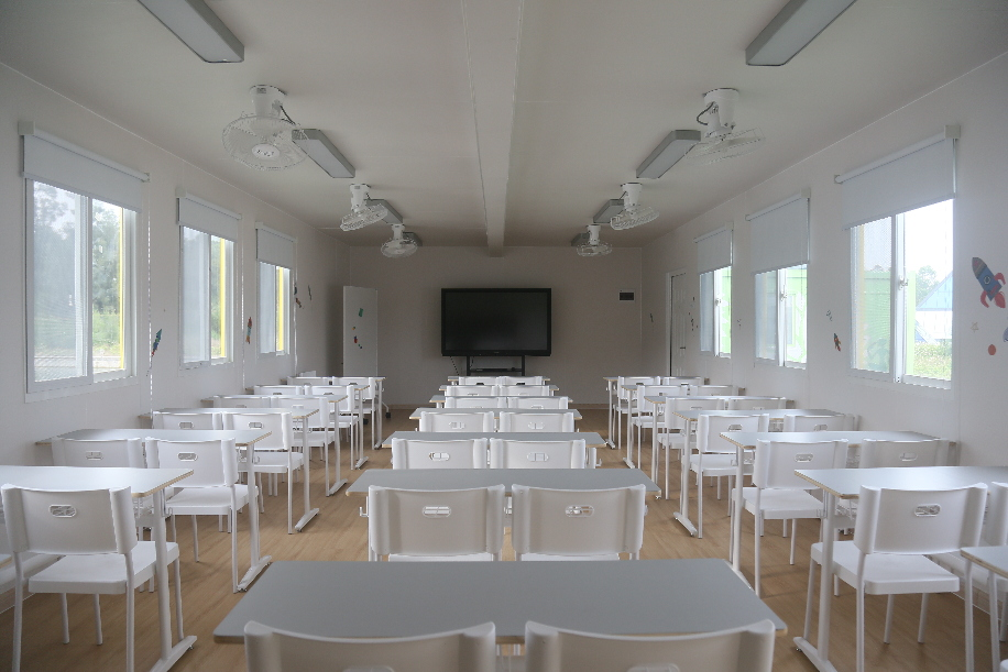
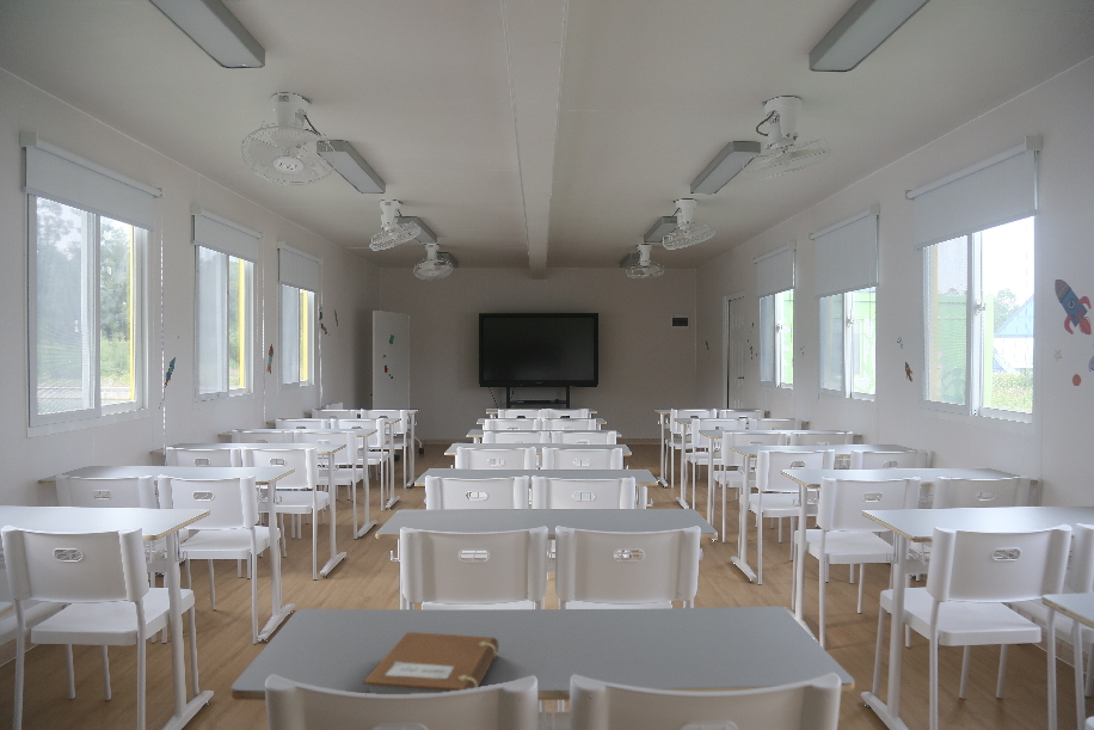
+ notebook (435, 668)
